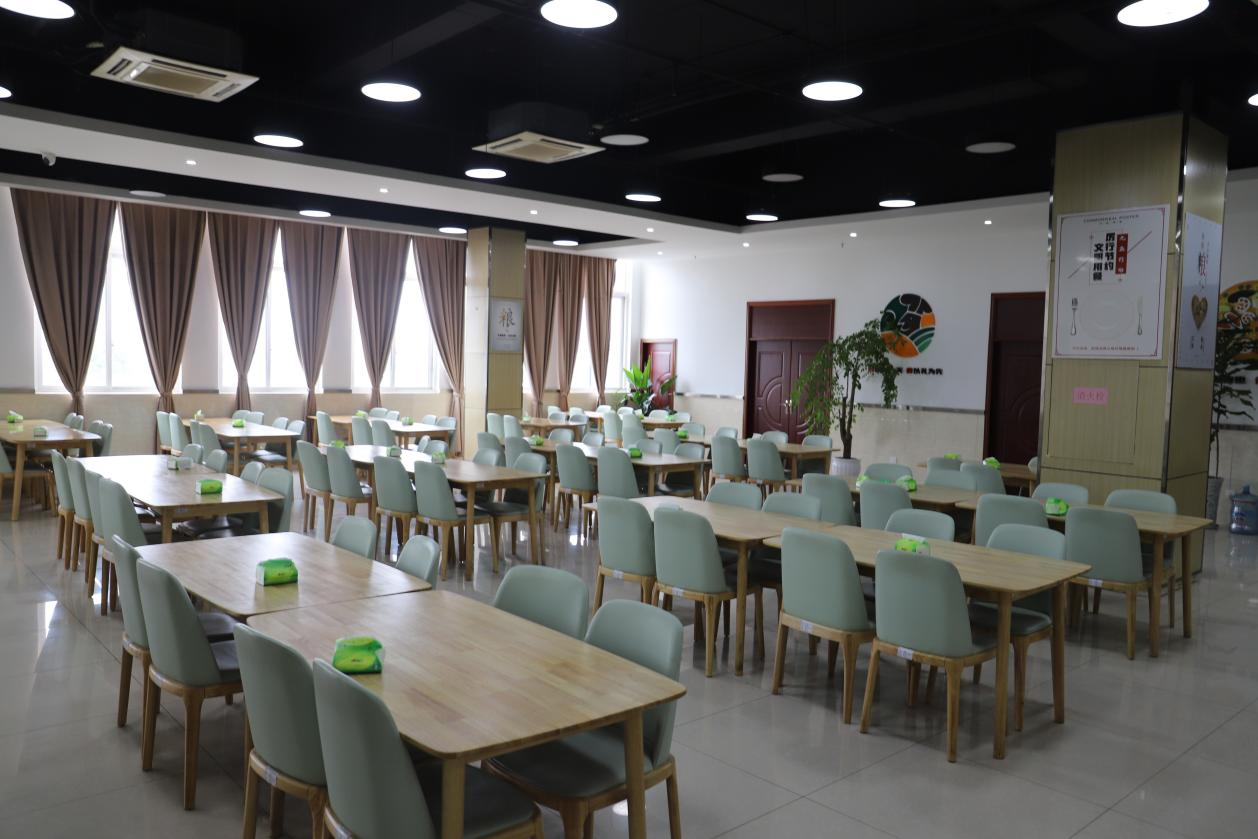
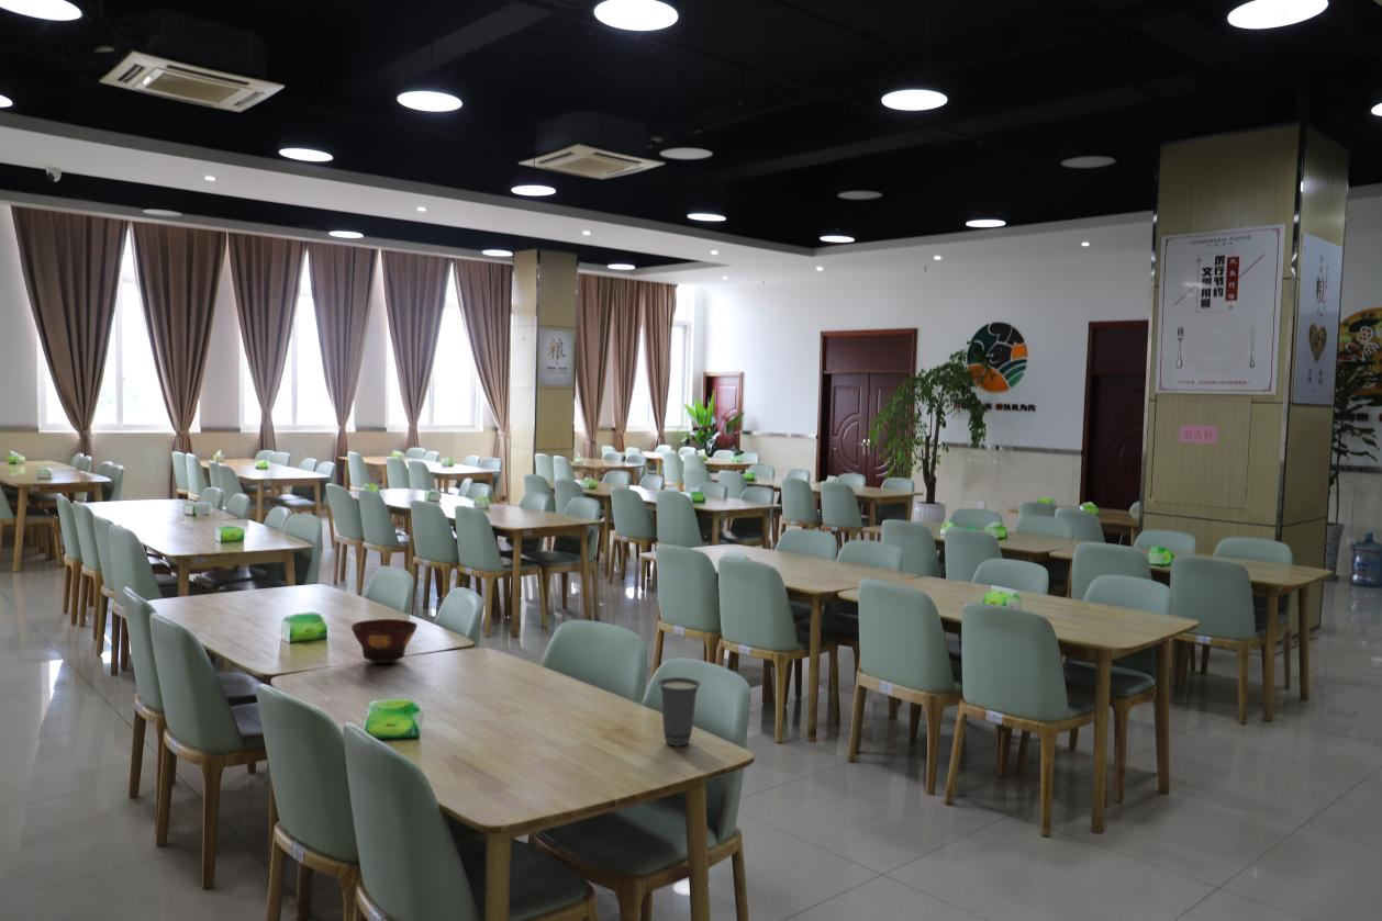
+ cup (678, 712)
+ bowl (383, 642)
